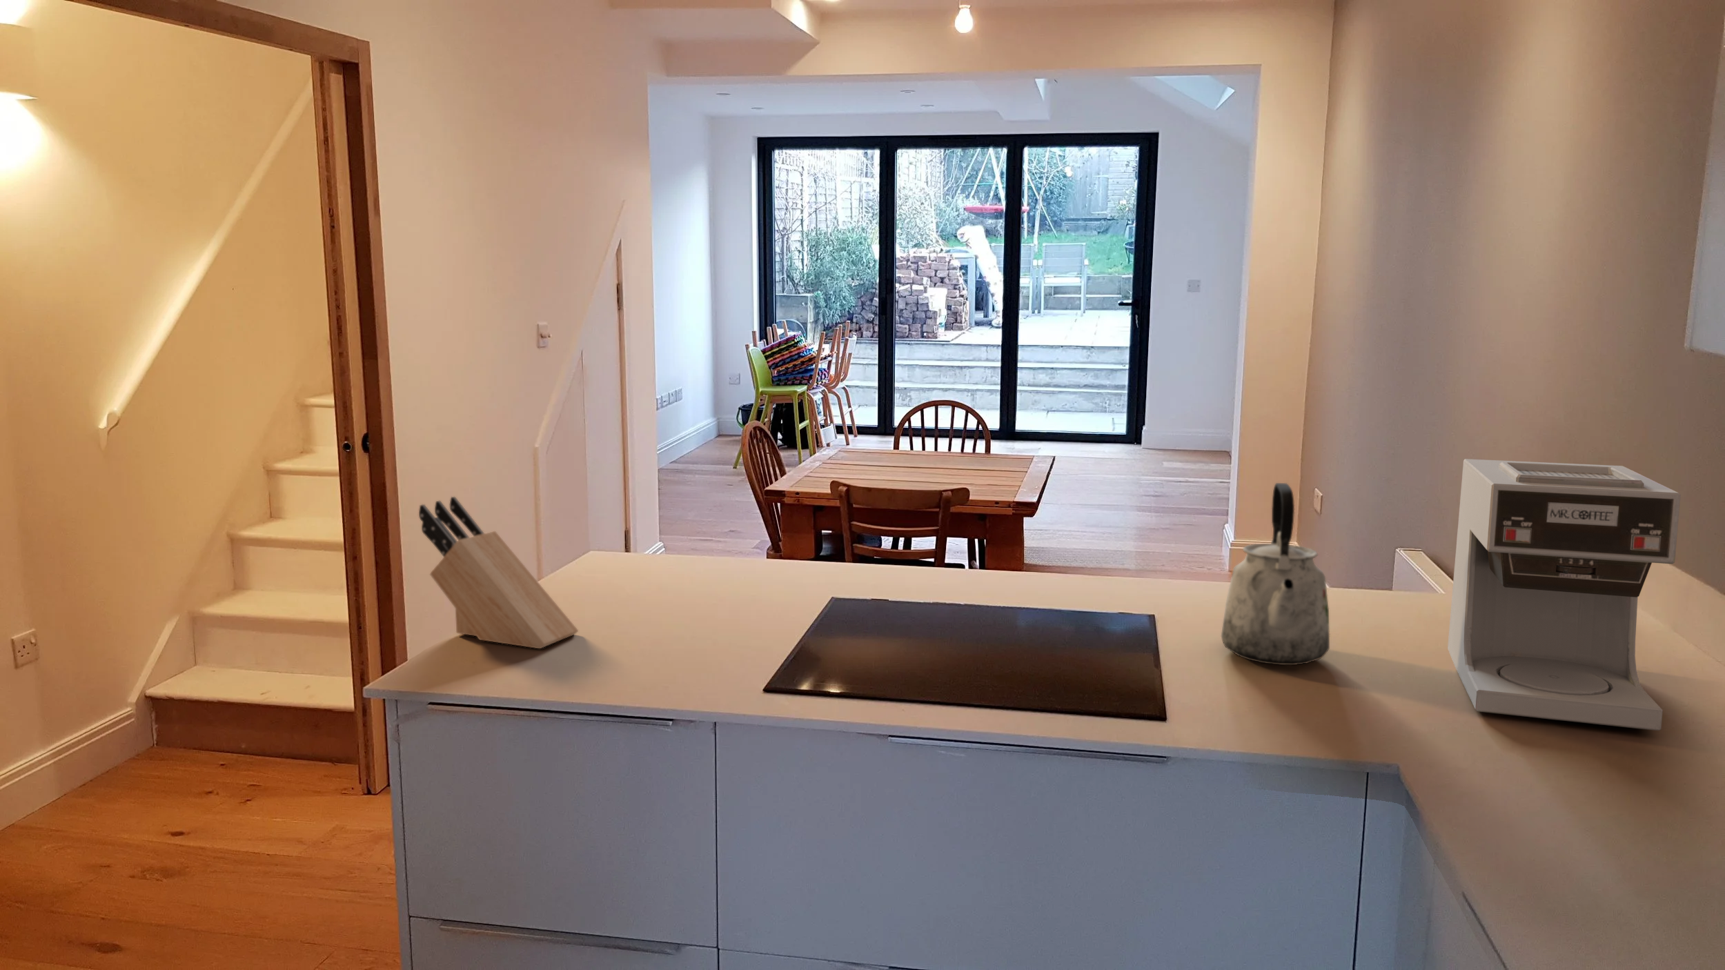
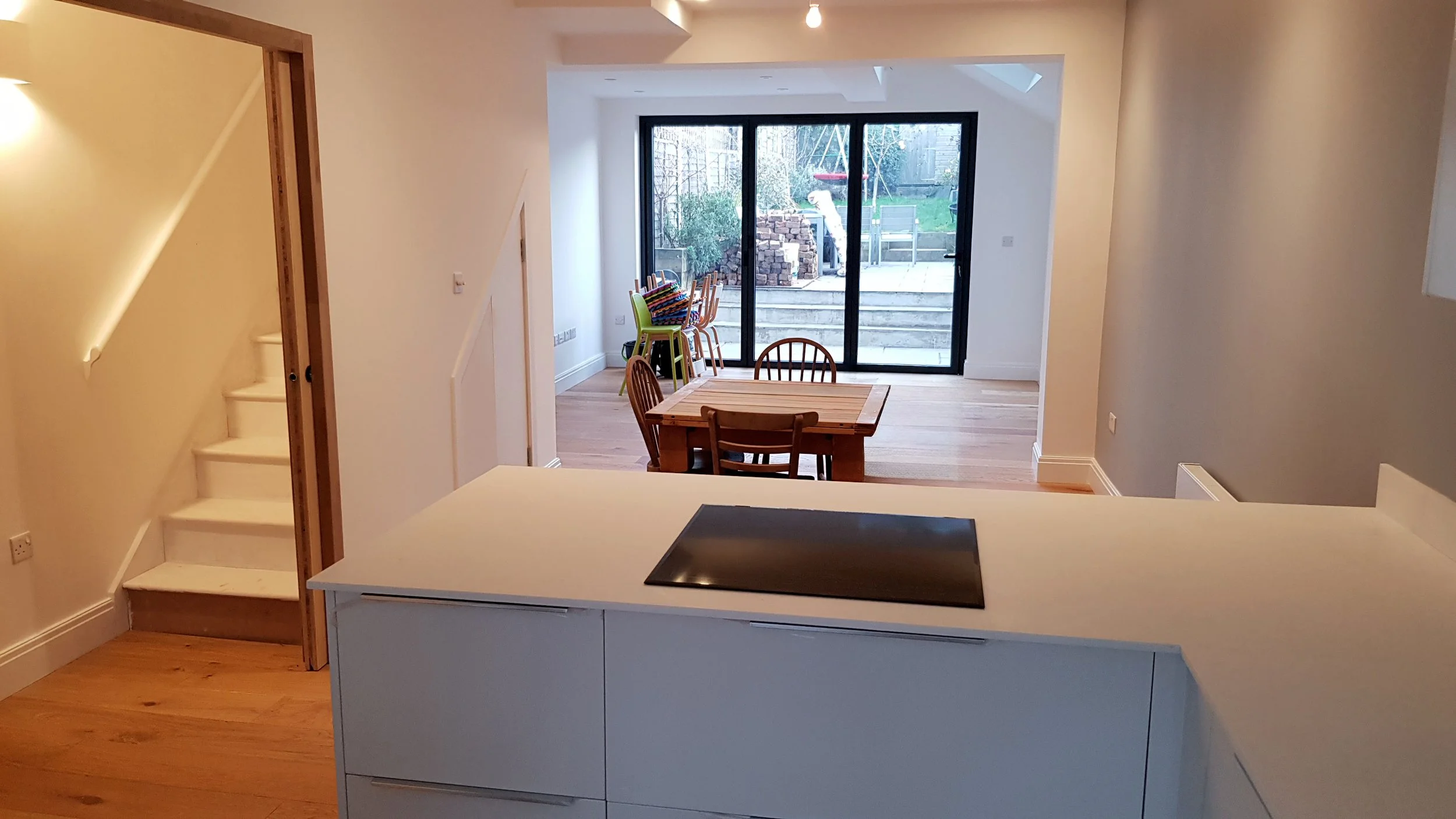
- knife block (493, 570)
- kettle (1281, 576)
- coffee maker (1554, 579)
